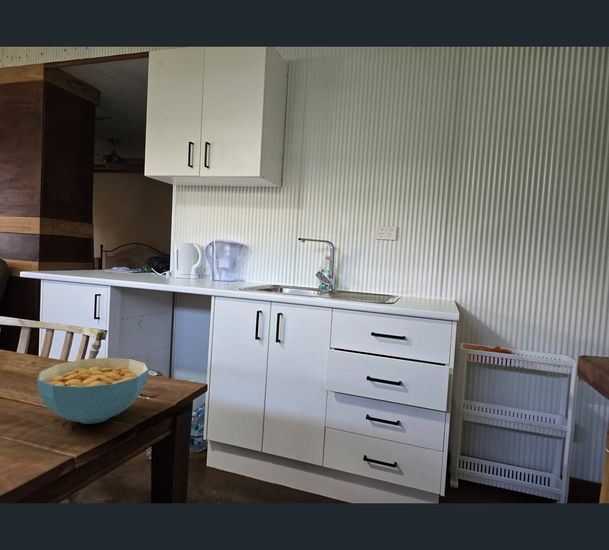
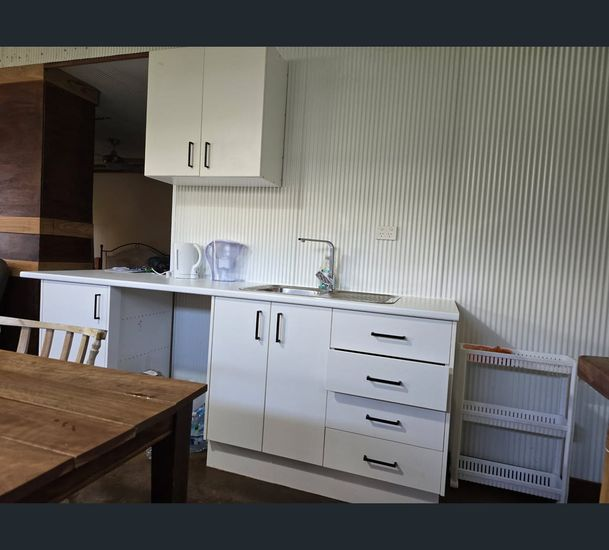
- cereal bowl (95, 394)
